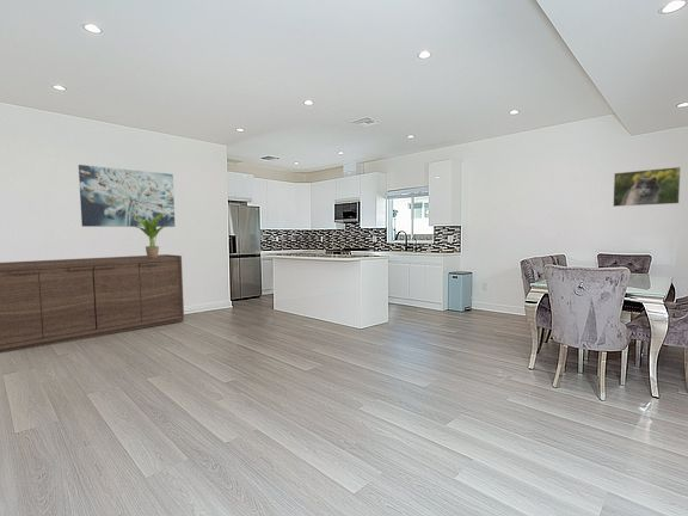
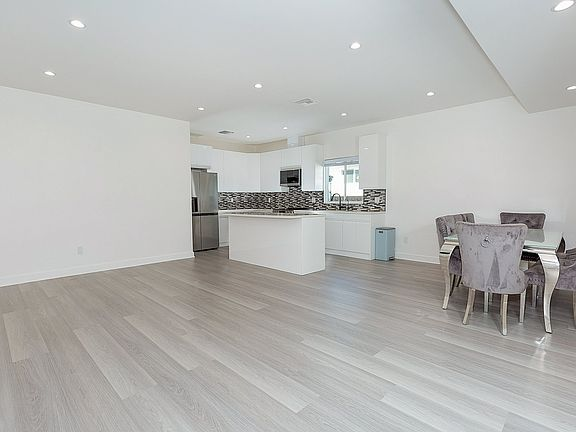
- wall art (130, 198)
- potted plant (148, 235)
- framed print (645, 188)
- sideboard (90, 296)
